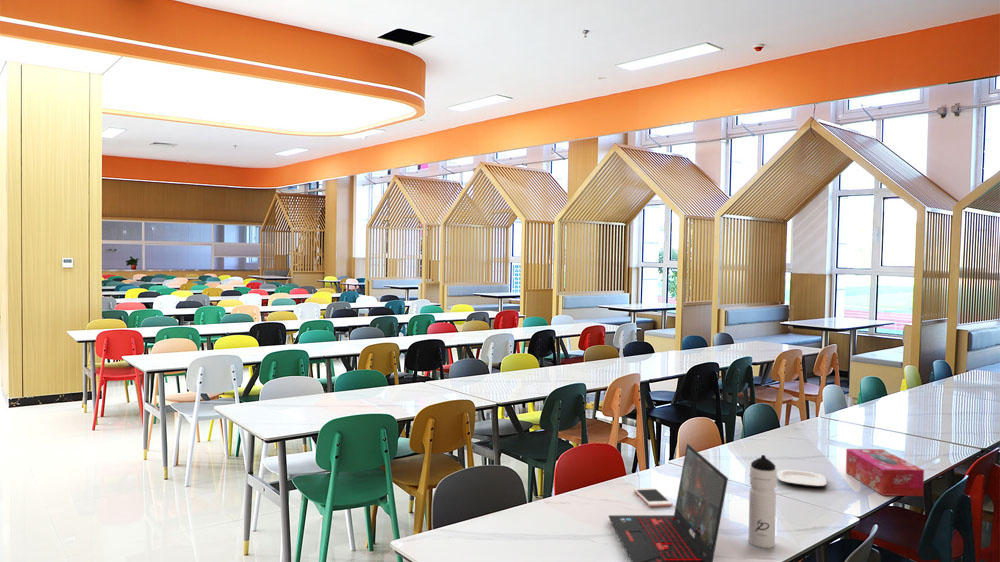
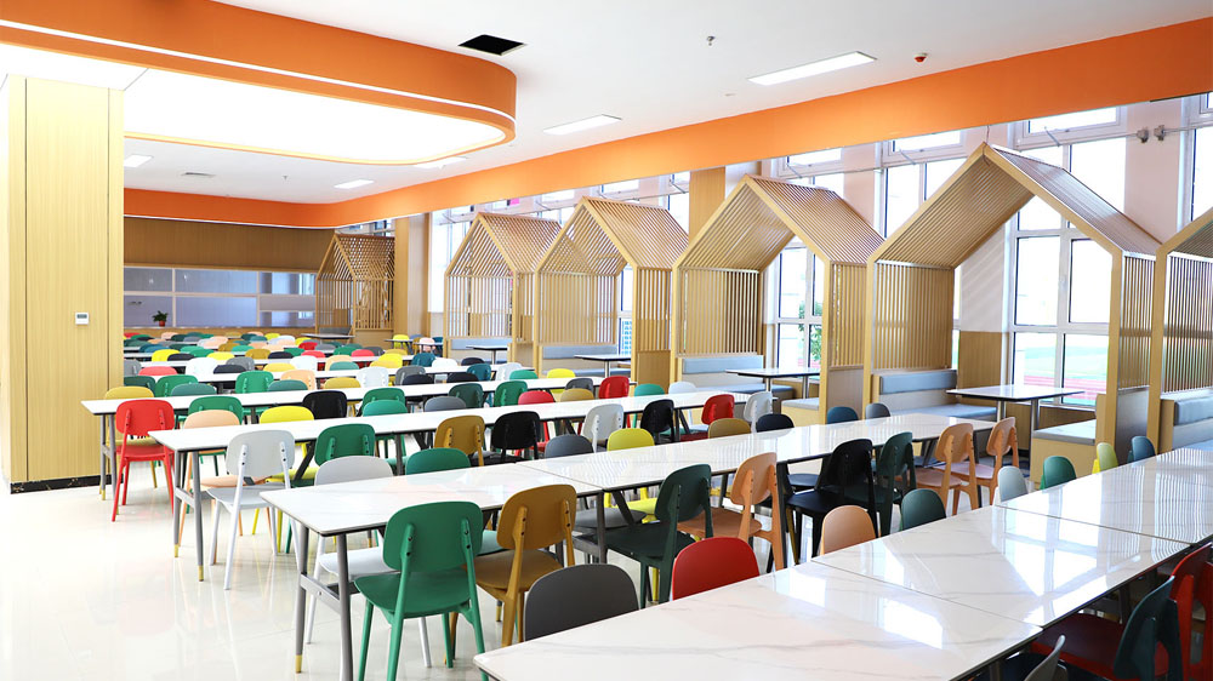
- plate (801, 479)
- water bottle (762, 499)
- laptop (676, 501)
- tissue box (882, 471)
- cell phone (652, 496)
